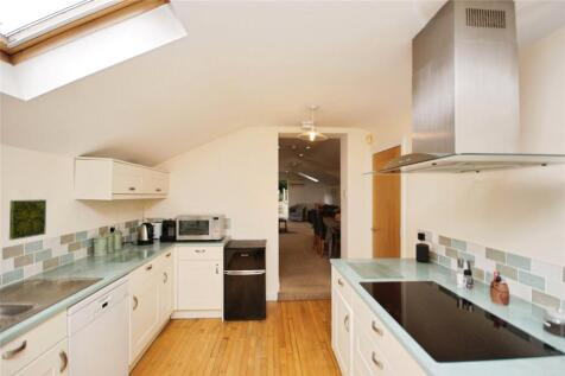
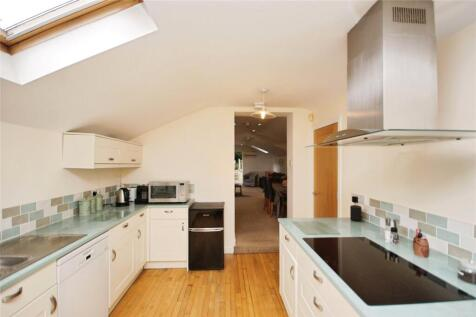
- decorative tile (28, 218)
